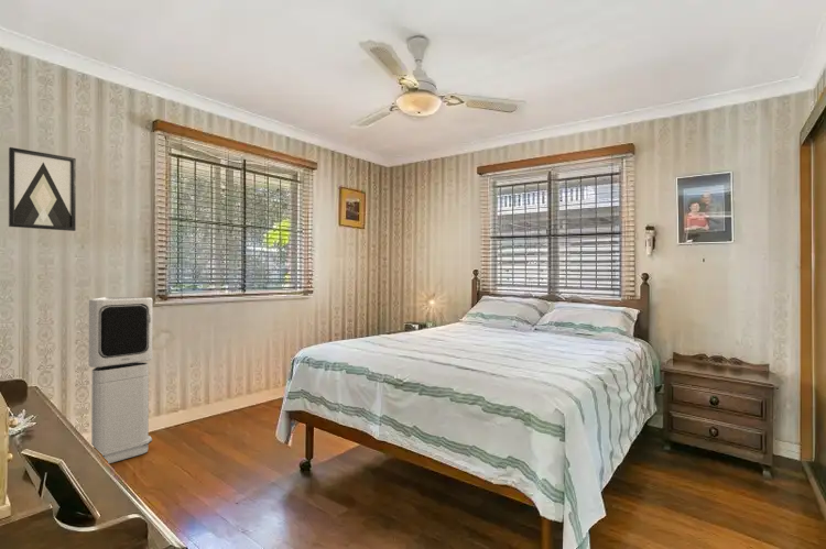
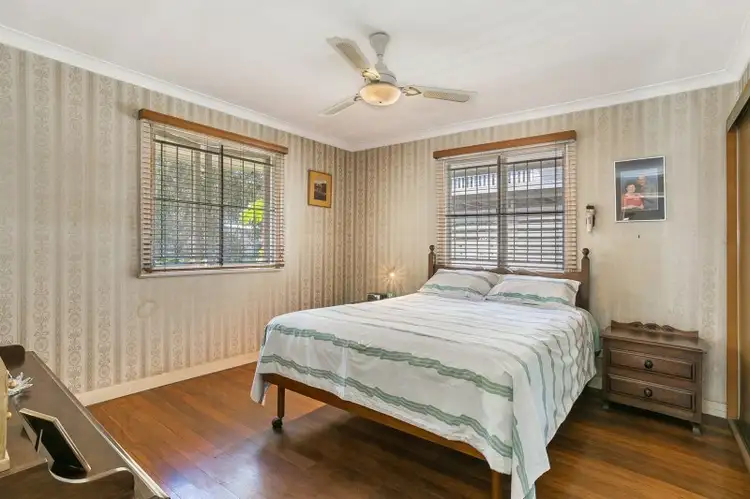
- wall art (43, 190)
- air purifier (115, 375)
